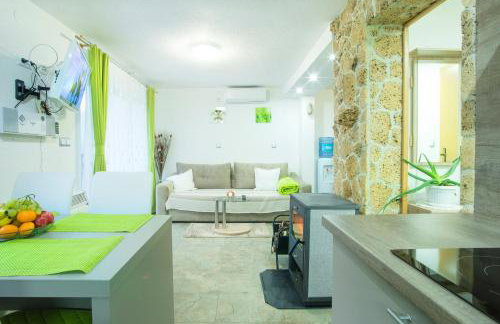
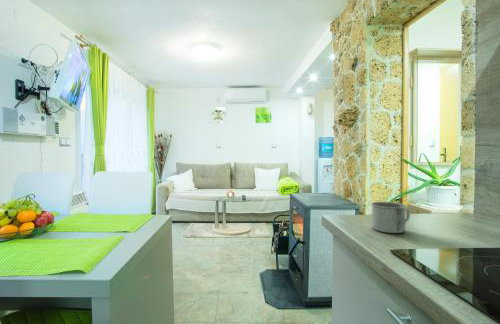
+ mug (390, 216)
